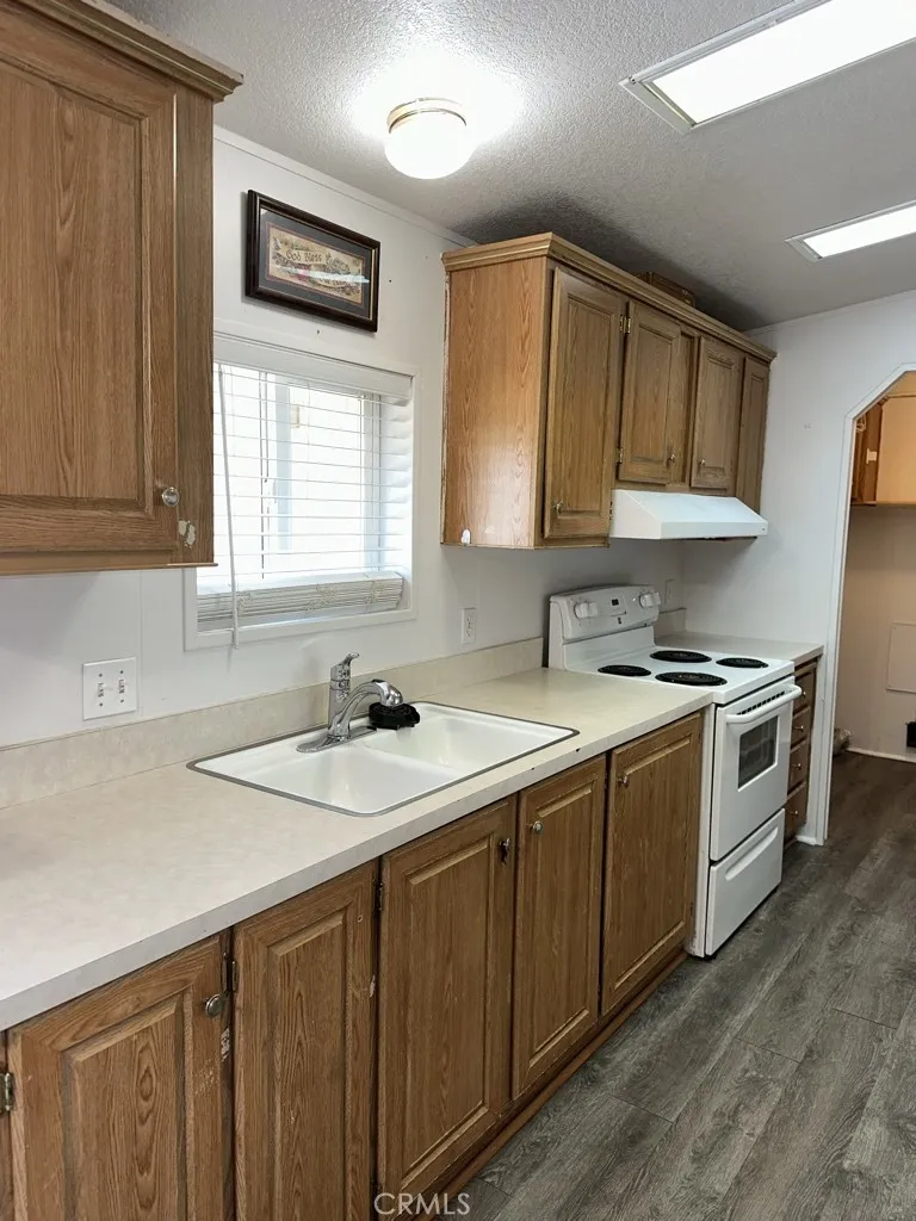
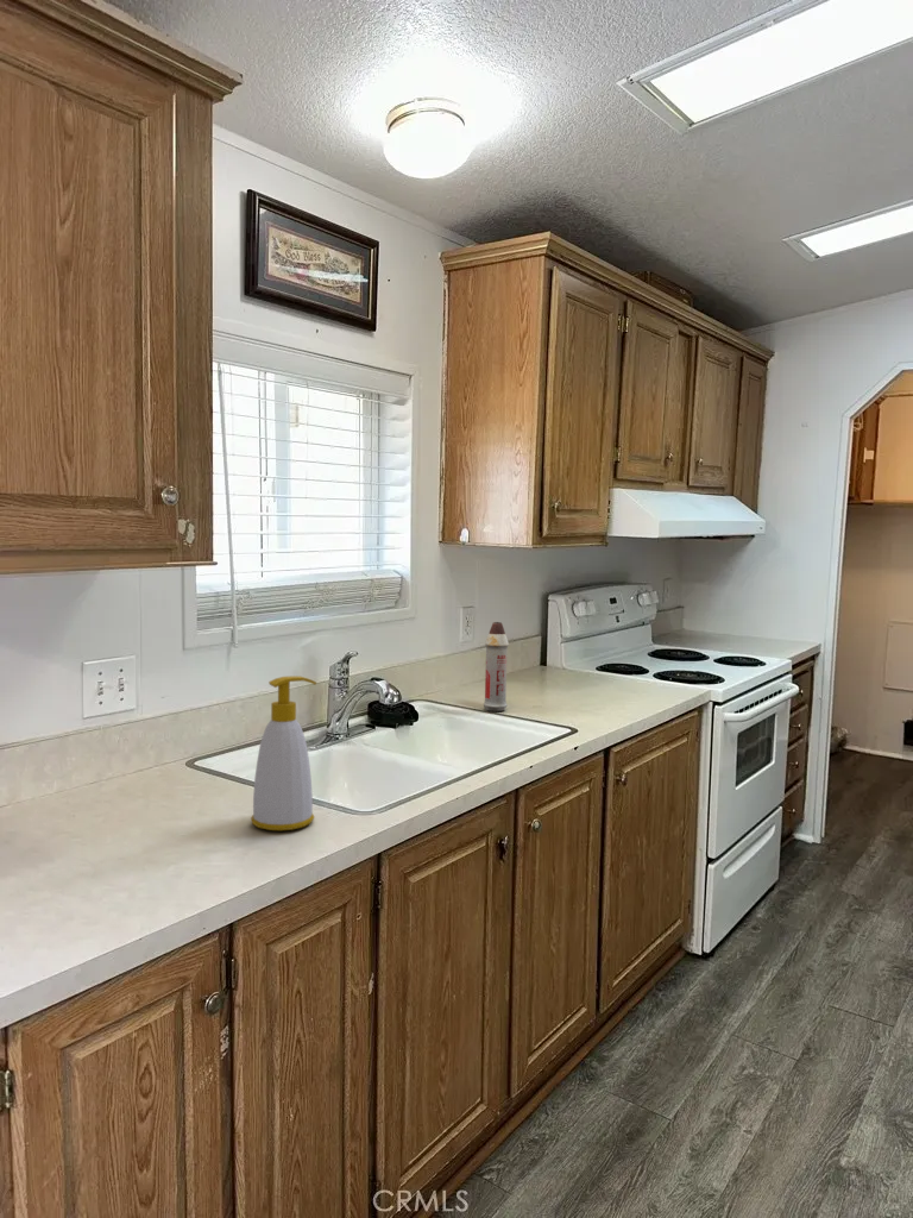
+ soap bottle (284, 749)
+ spray bottle (496, 665)
